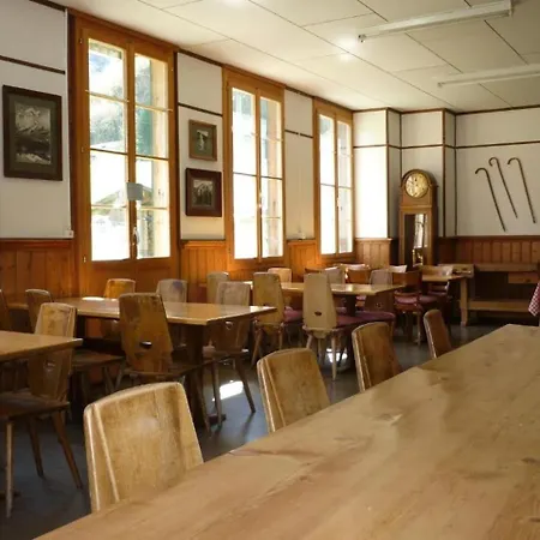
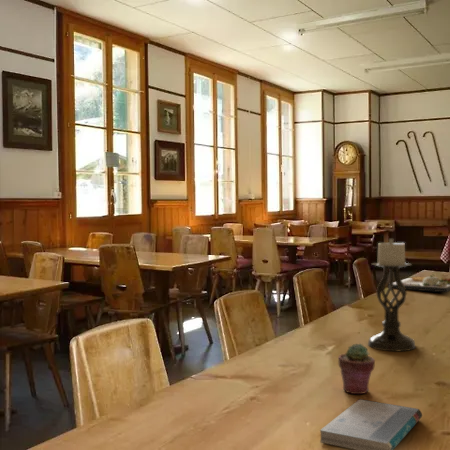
+ book (373, 425)
+ dinner plate (425, 280)
+ potted succulent (356, 367)
+ candle holder (392, 292)
